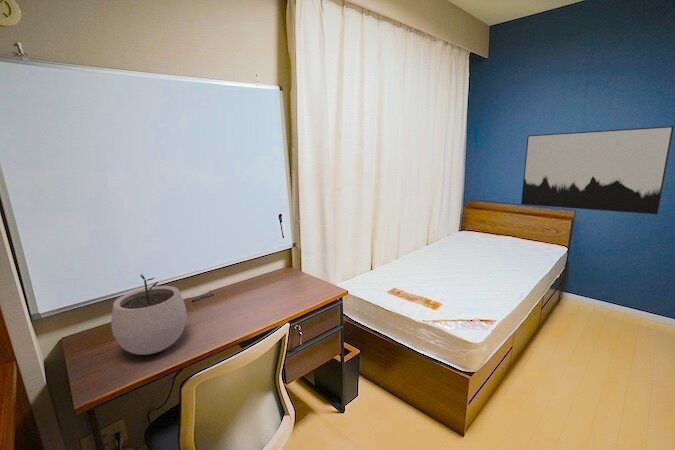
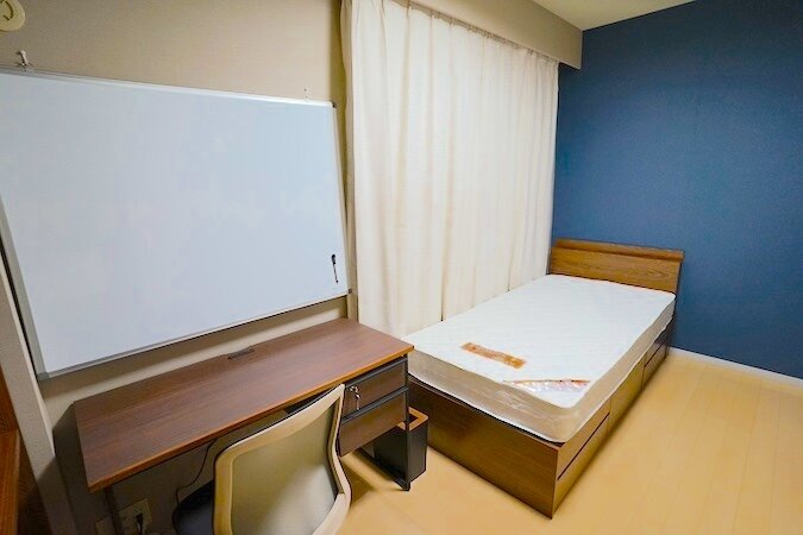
- wall art (586, 171)
- plant pot (149, 311)
